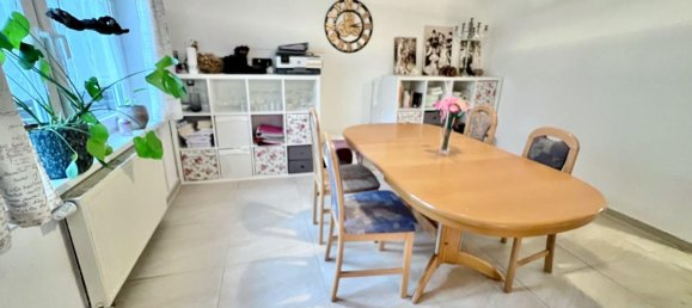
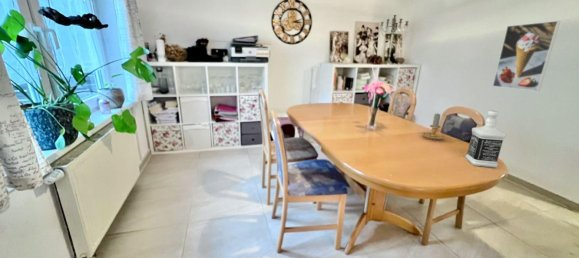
+ candle (434, 125)
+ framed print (522, 57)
+ bottle (486, 137)
